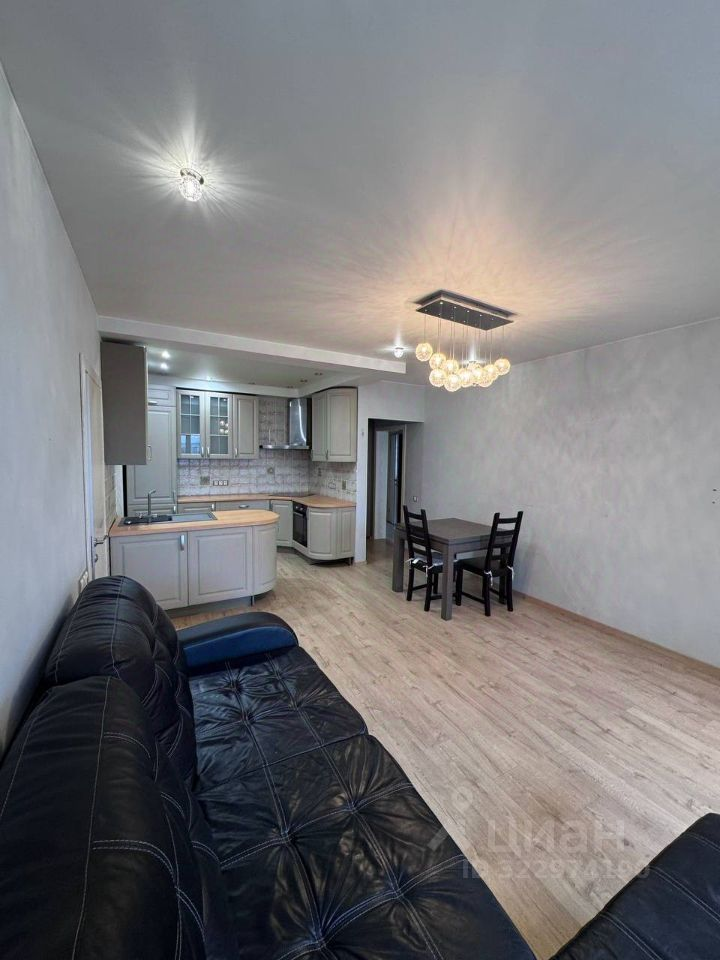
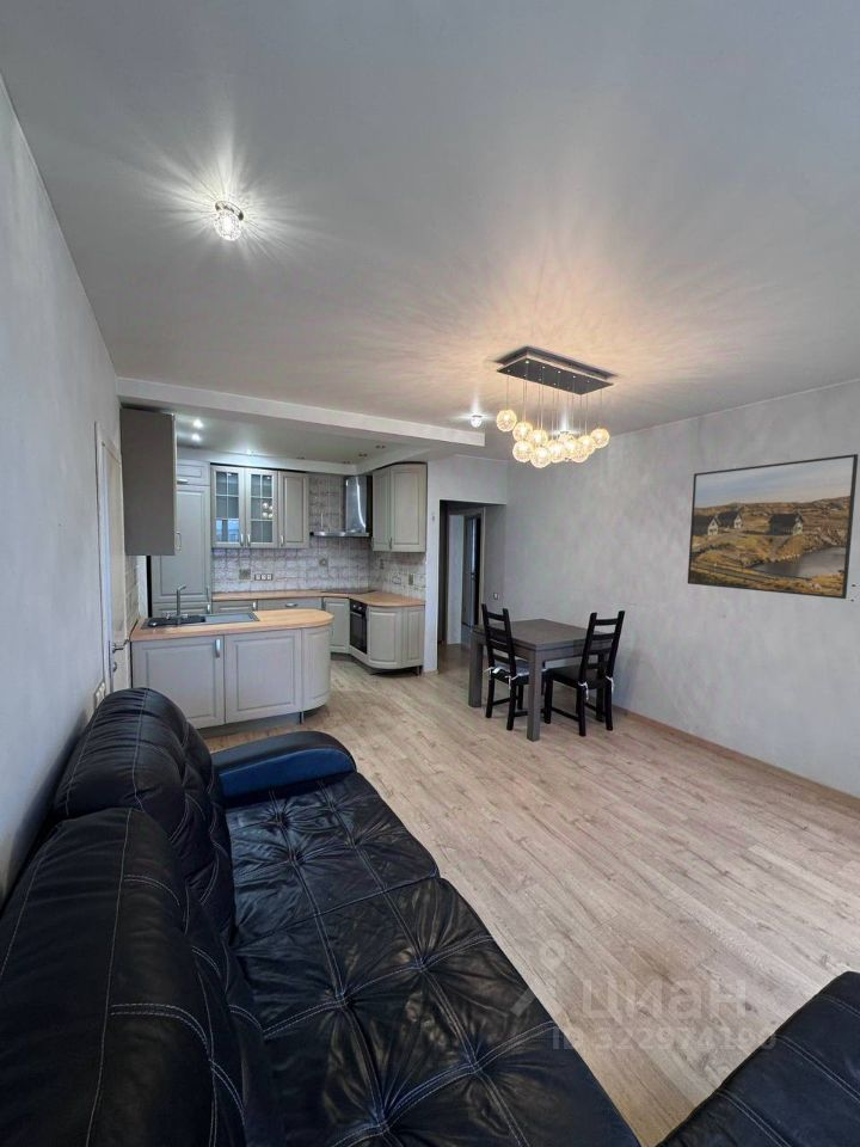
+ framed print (760, 528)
